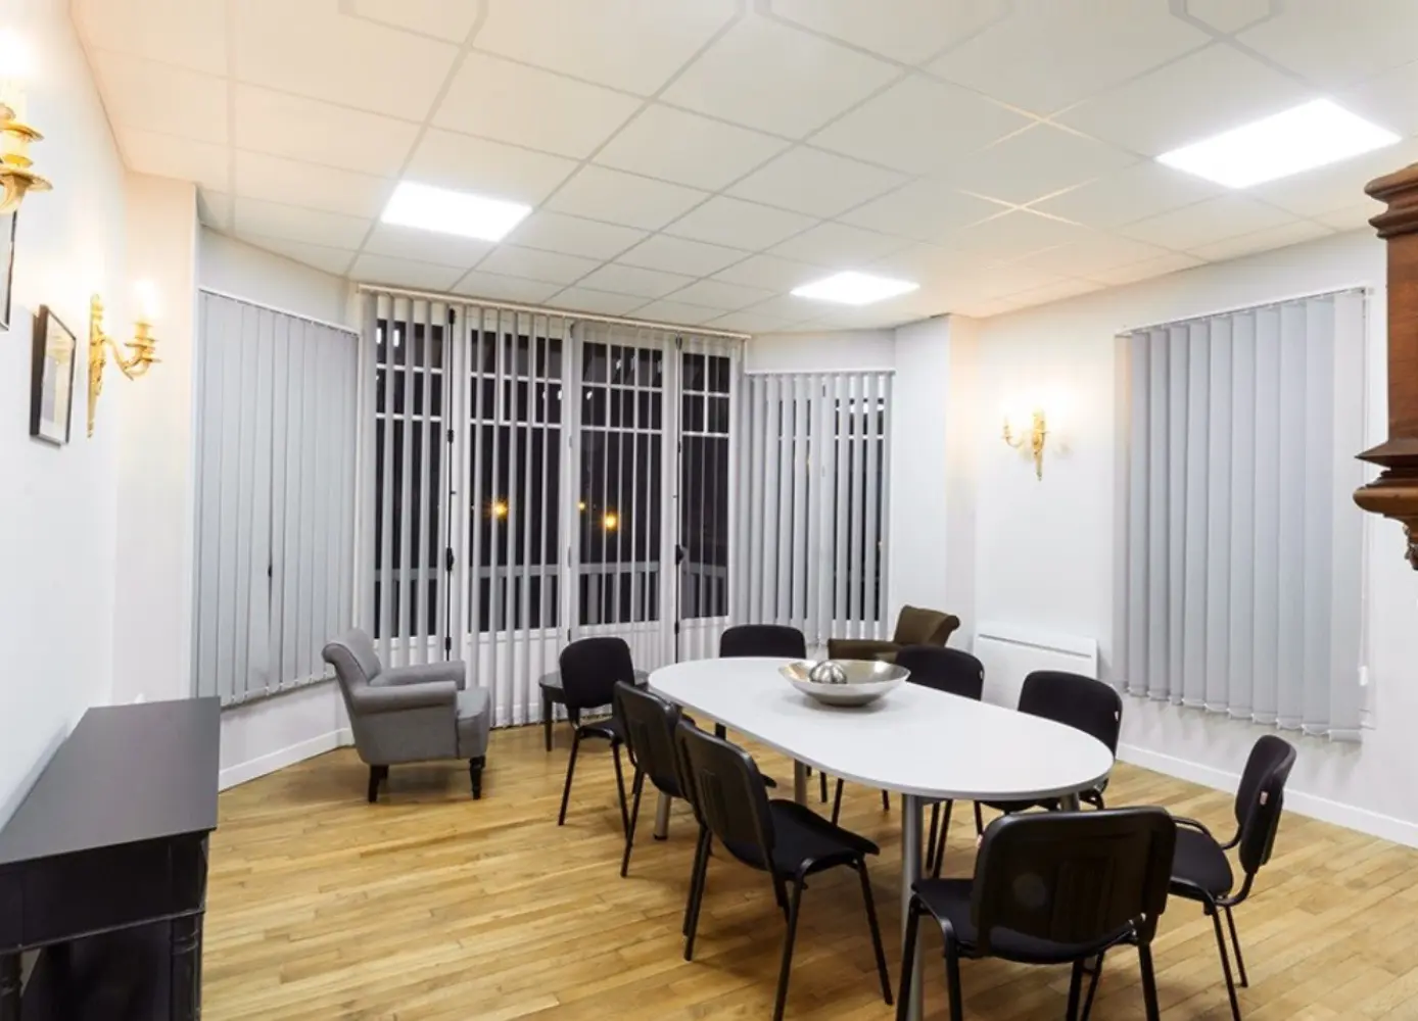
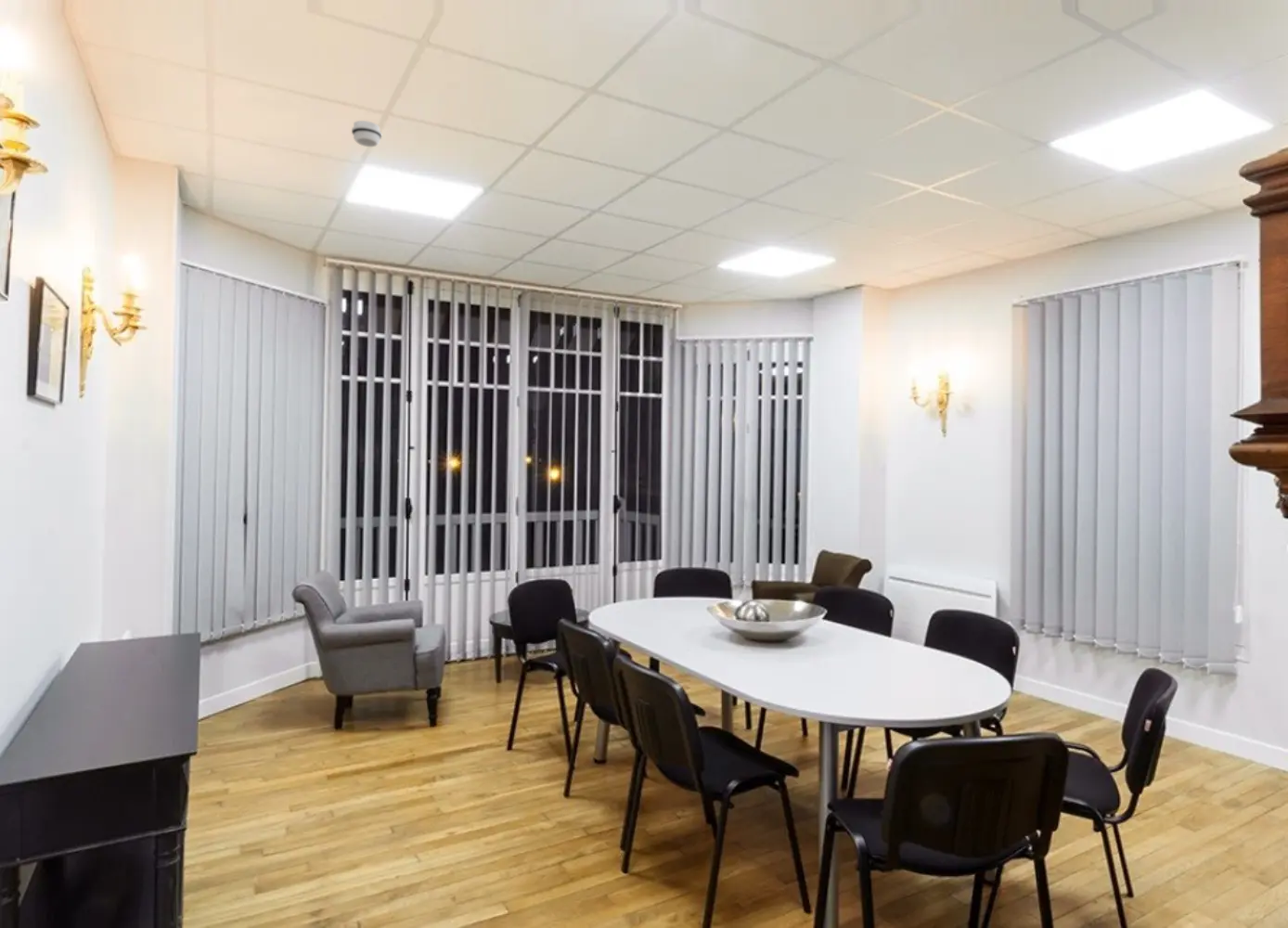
+ smoke detector (367, 134)
